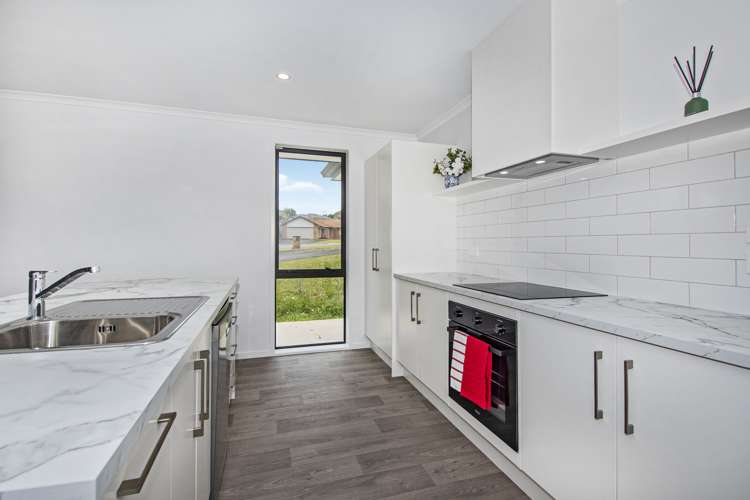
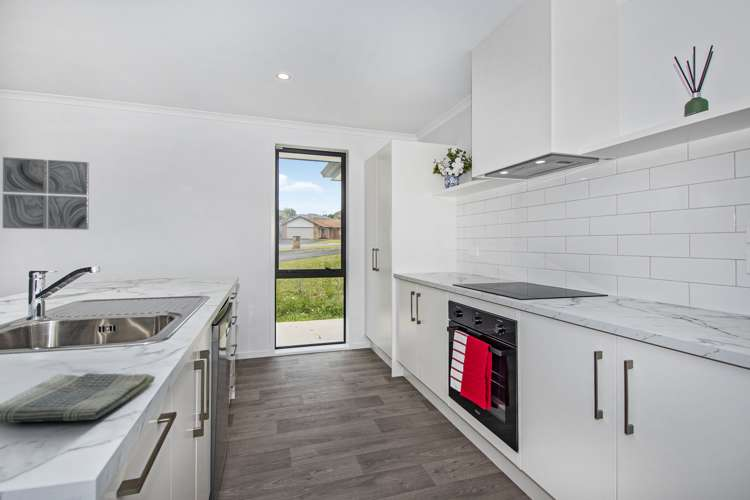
+ wall art (46, 193)
+ dish towel (80, 392)
